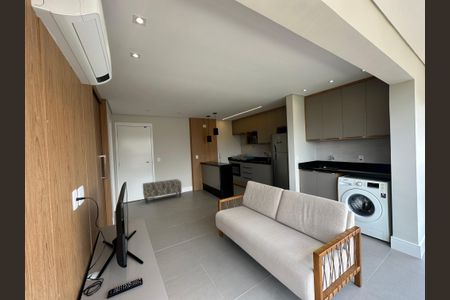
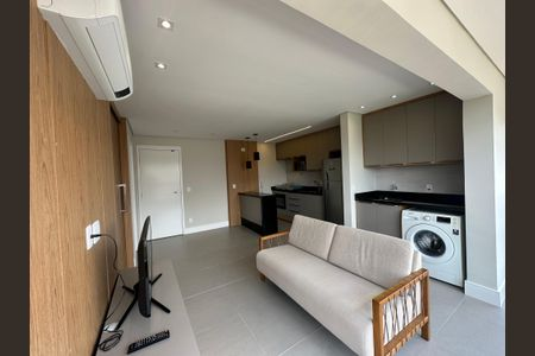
- bench (162, 190)
